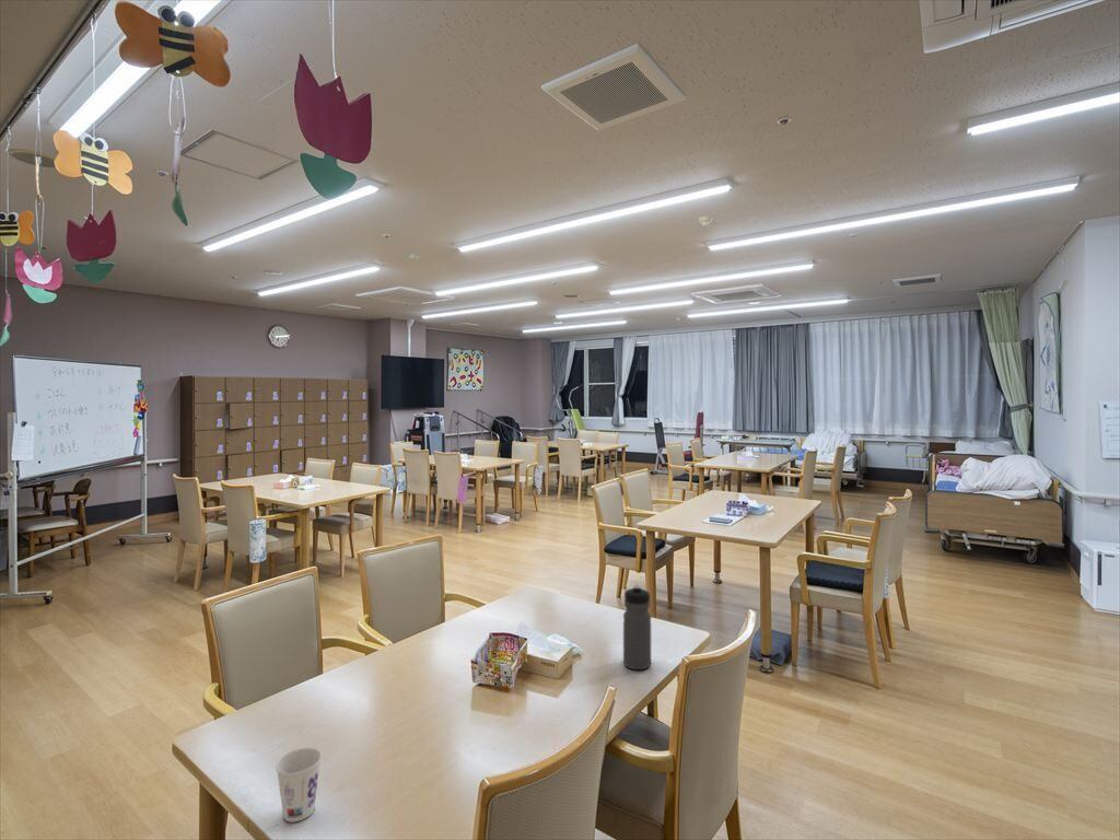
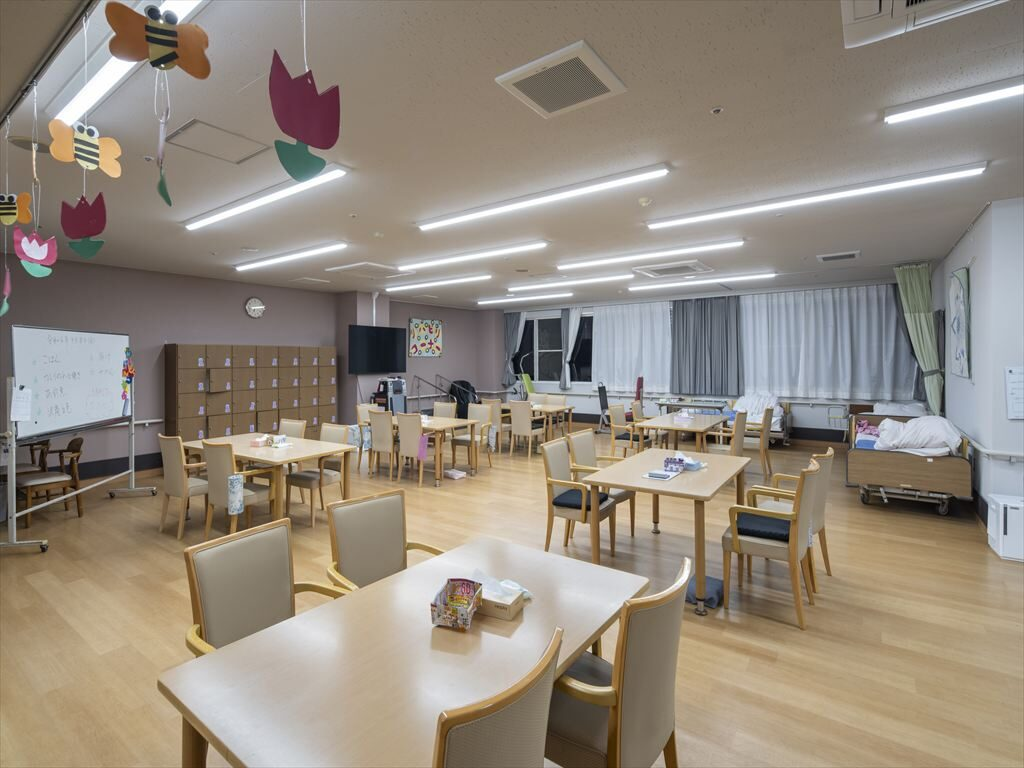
- cup (299, 785)
- water bottle (637, 625)
